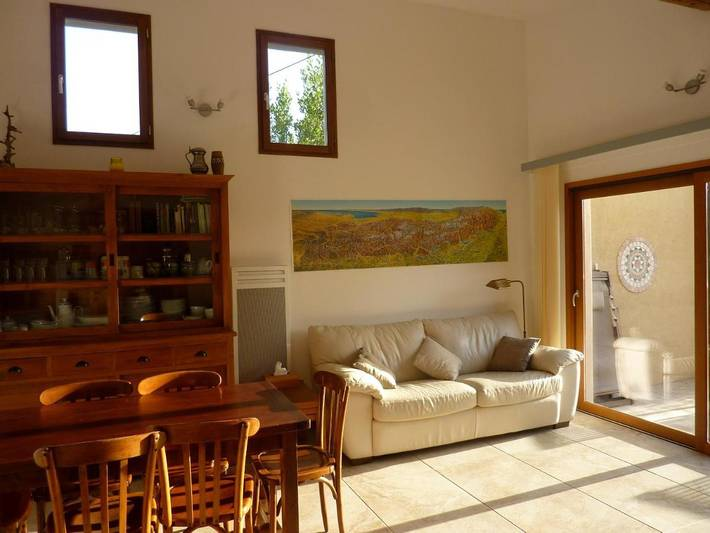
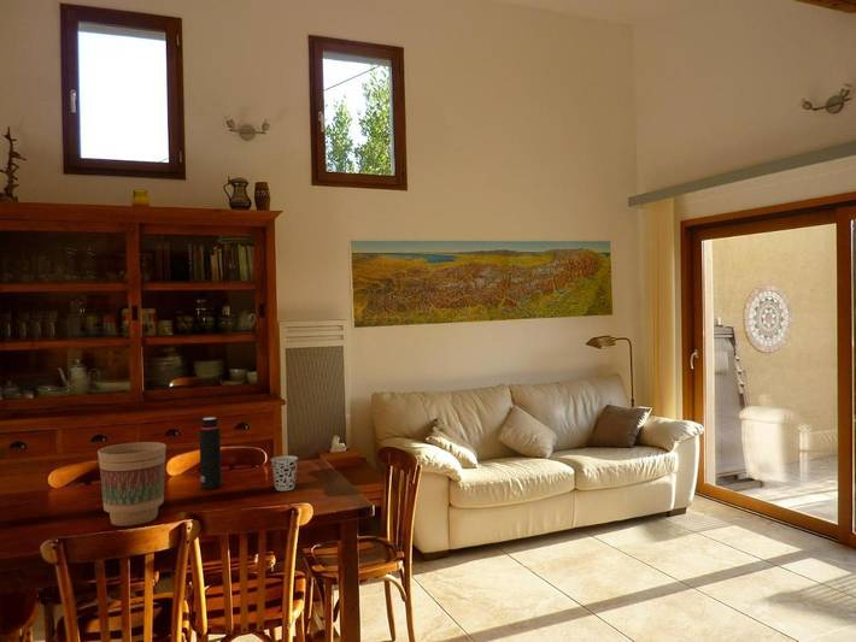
+ flower pot (133, 483)
+ cup (285, 473)
+ water bottle (209, 452)
